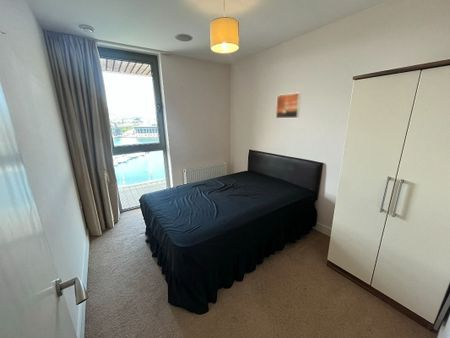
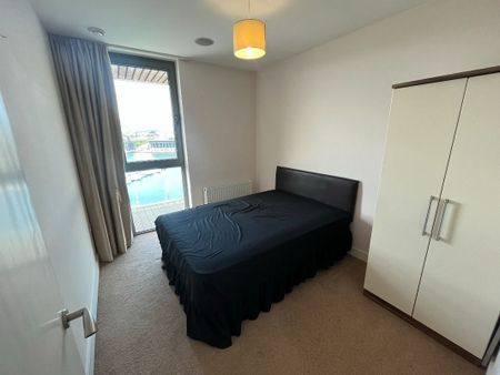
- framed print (287, 106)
